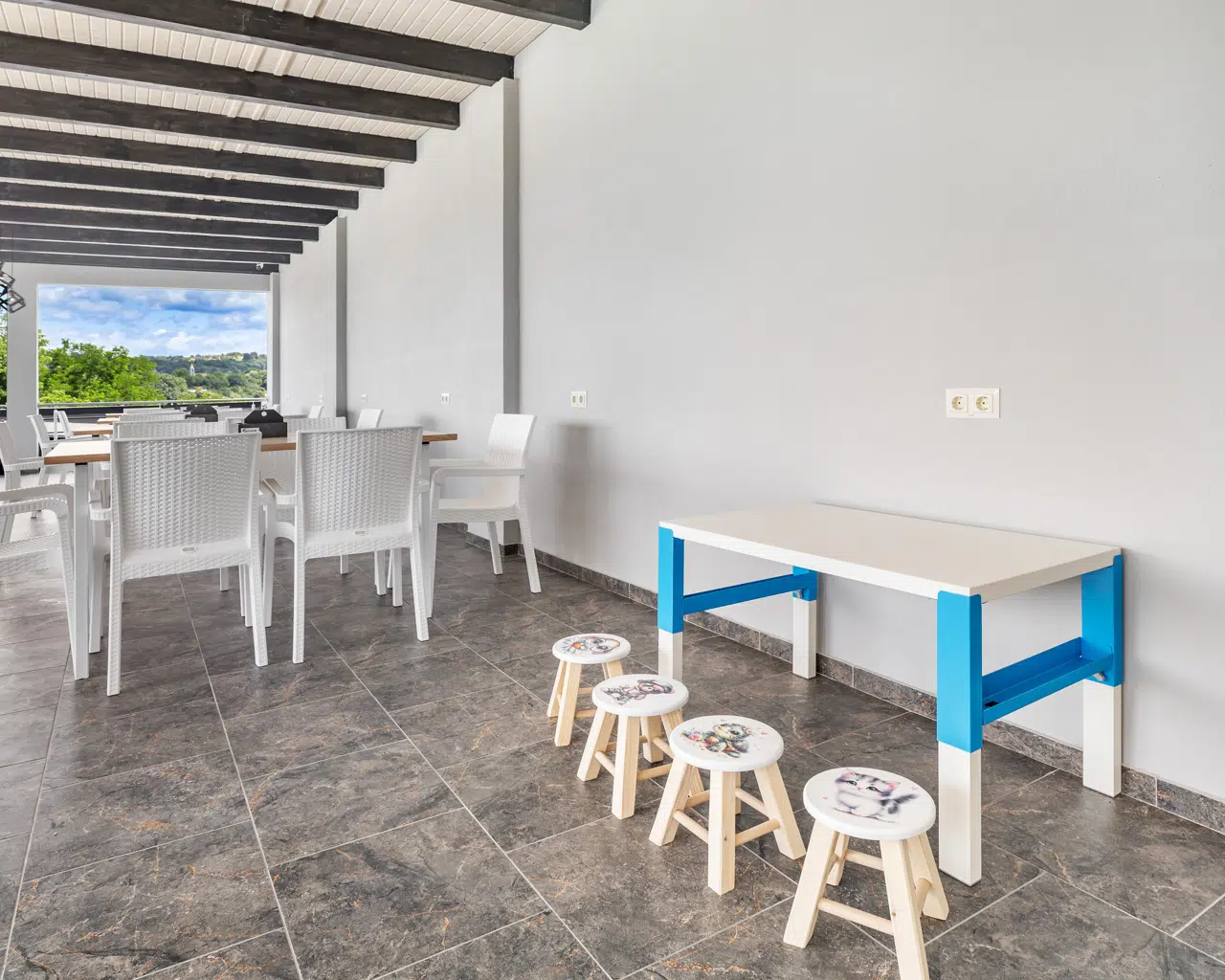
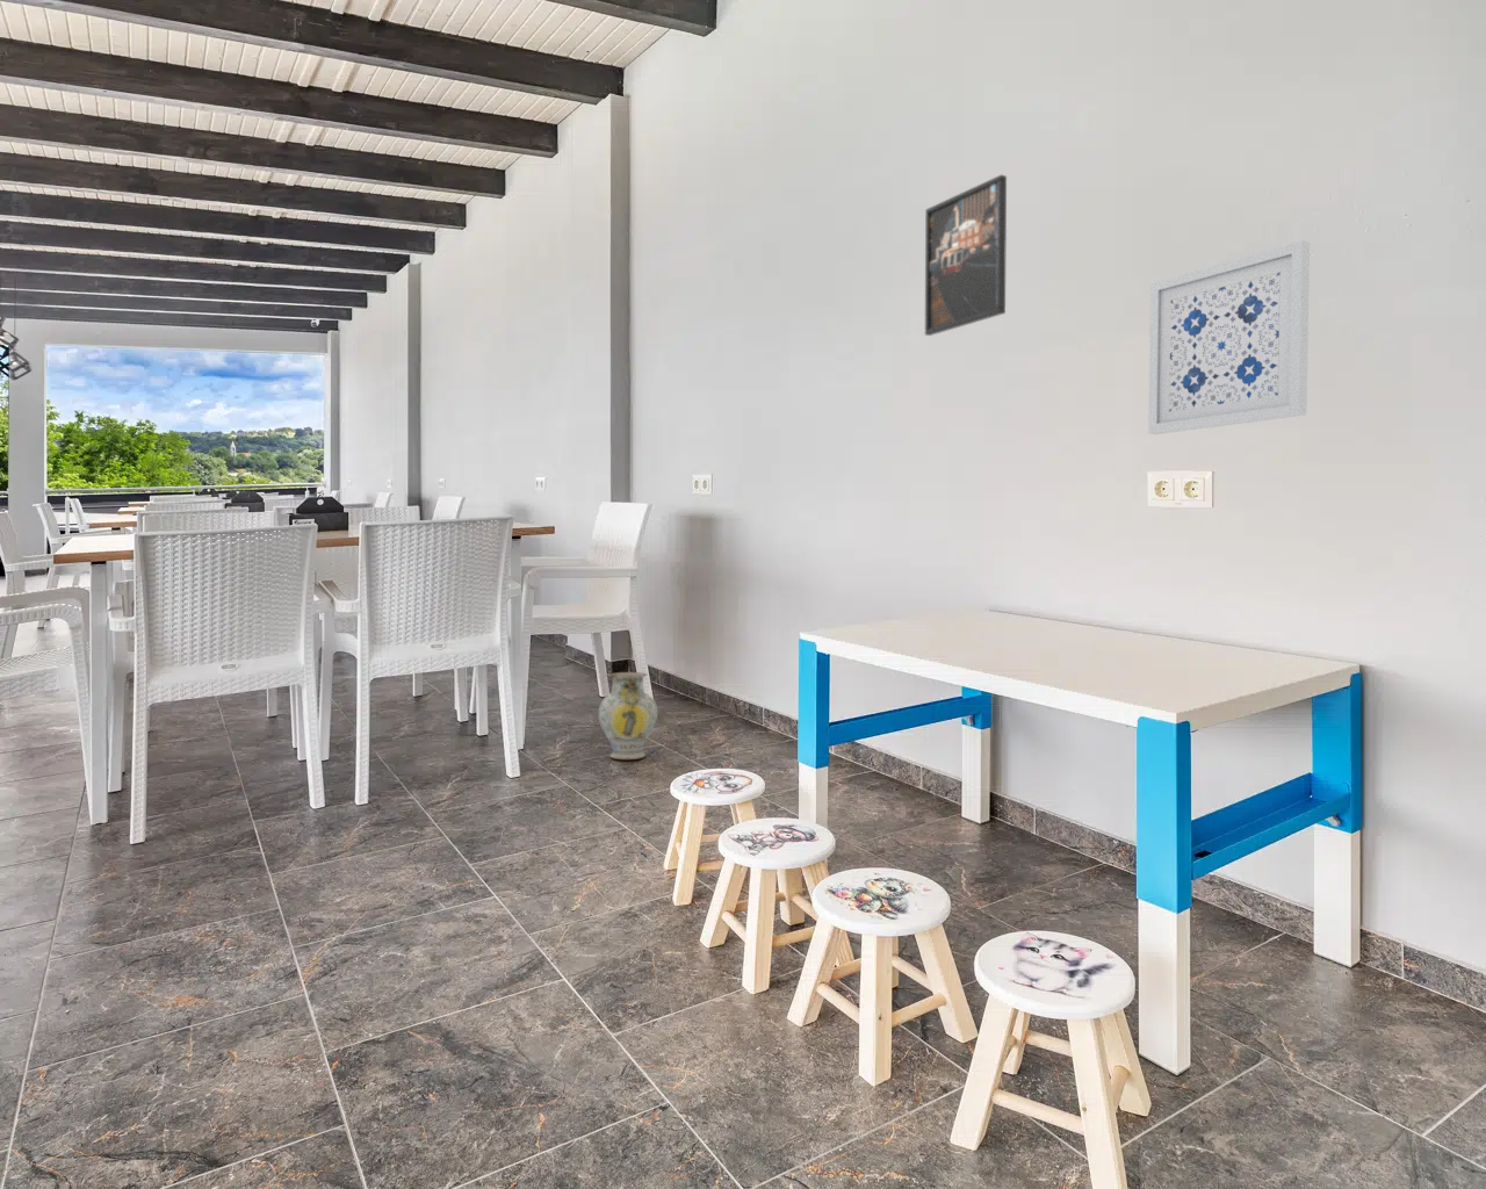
+ wall art (1223, 345)
+ ceramic jug (628, 716)
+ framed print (963, 258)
